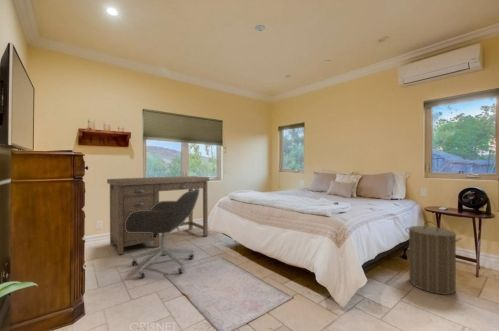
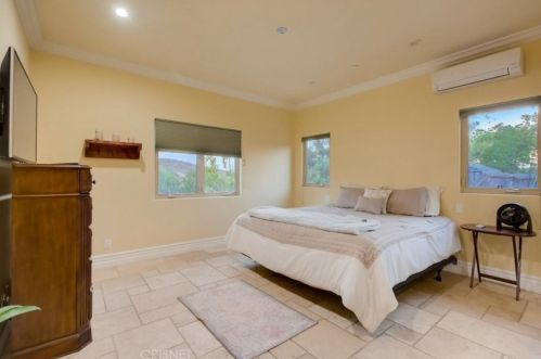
- desk (157, 202)
- office chair (163, 227)
- laundry hamper (431, 253)
